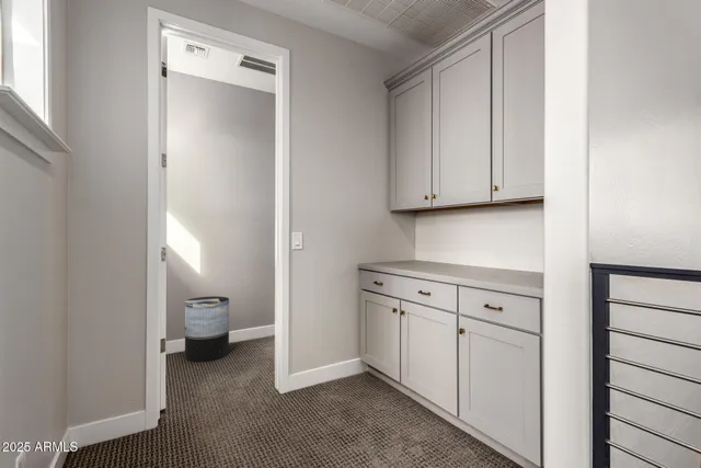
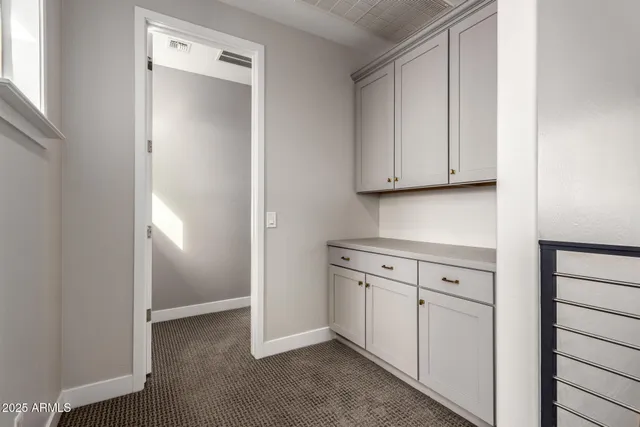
- trash can (207, 327)
